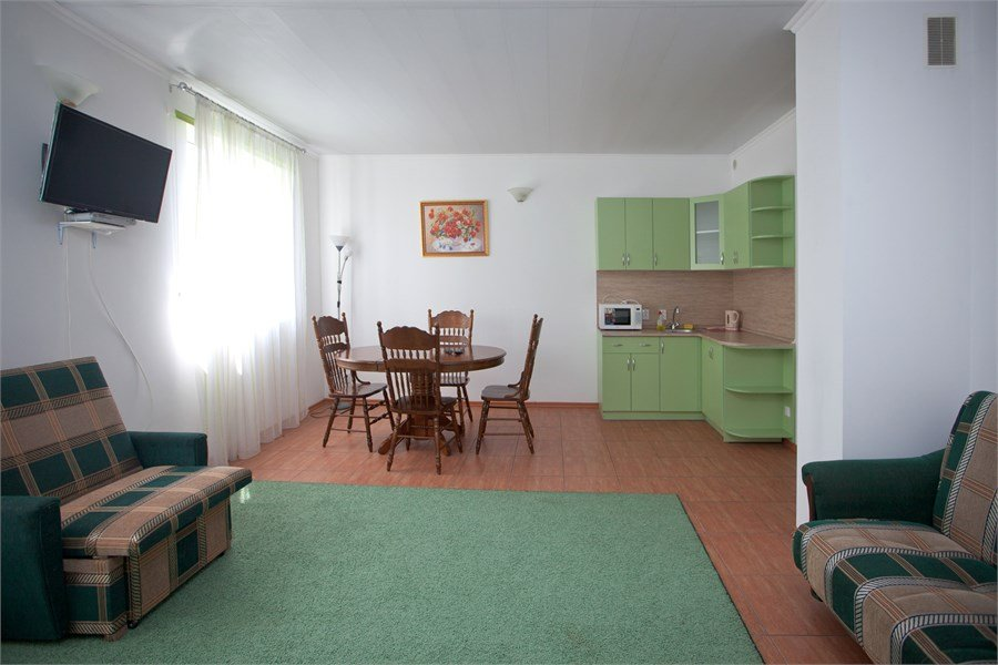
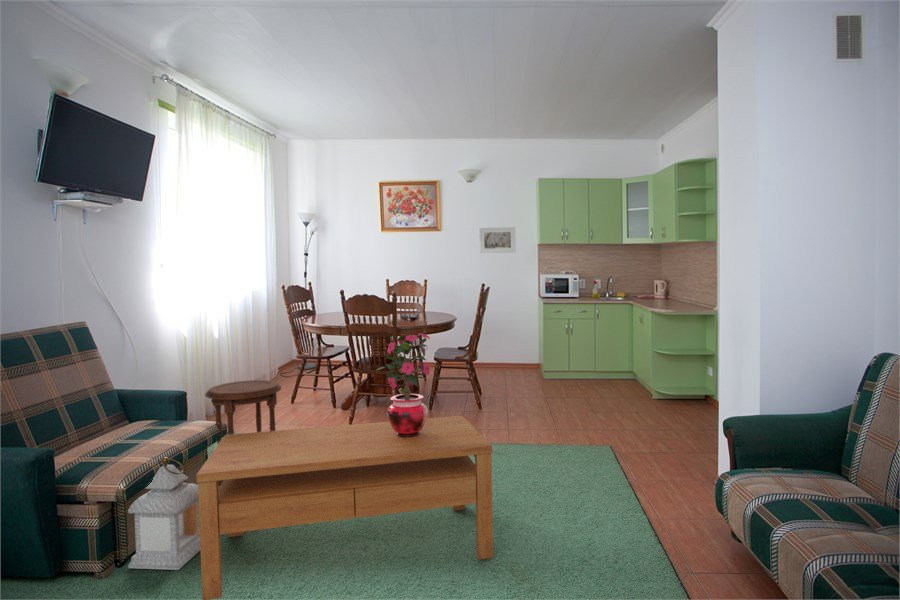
+ coffee table (352, 493)
+ potted flower (404, 382)
+ lantern (168, 506)
+ side table (233, 433)
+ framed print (497, 240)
